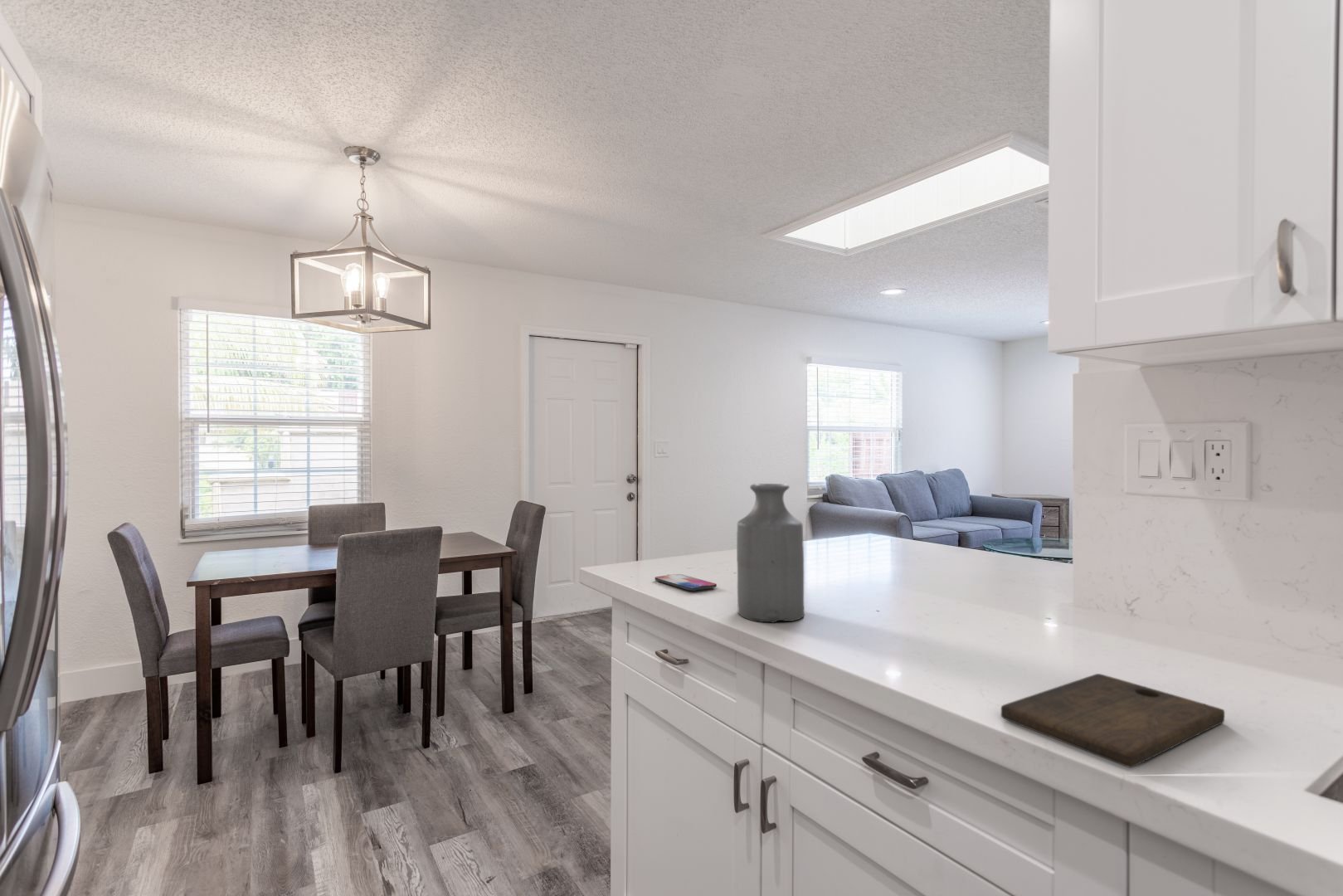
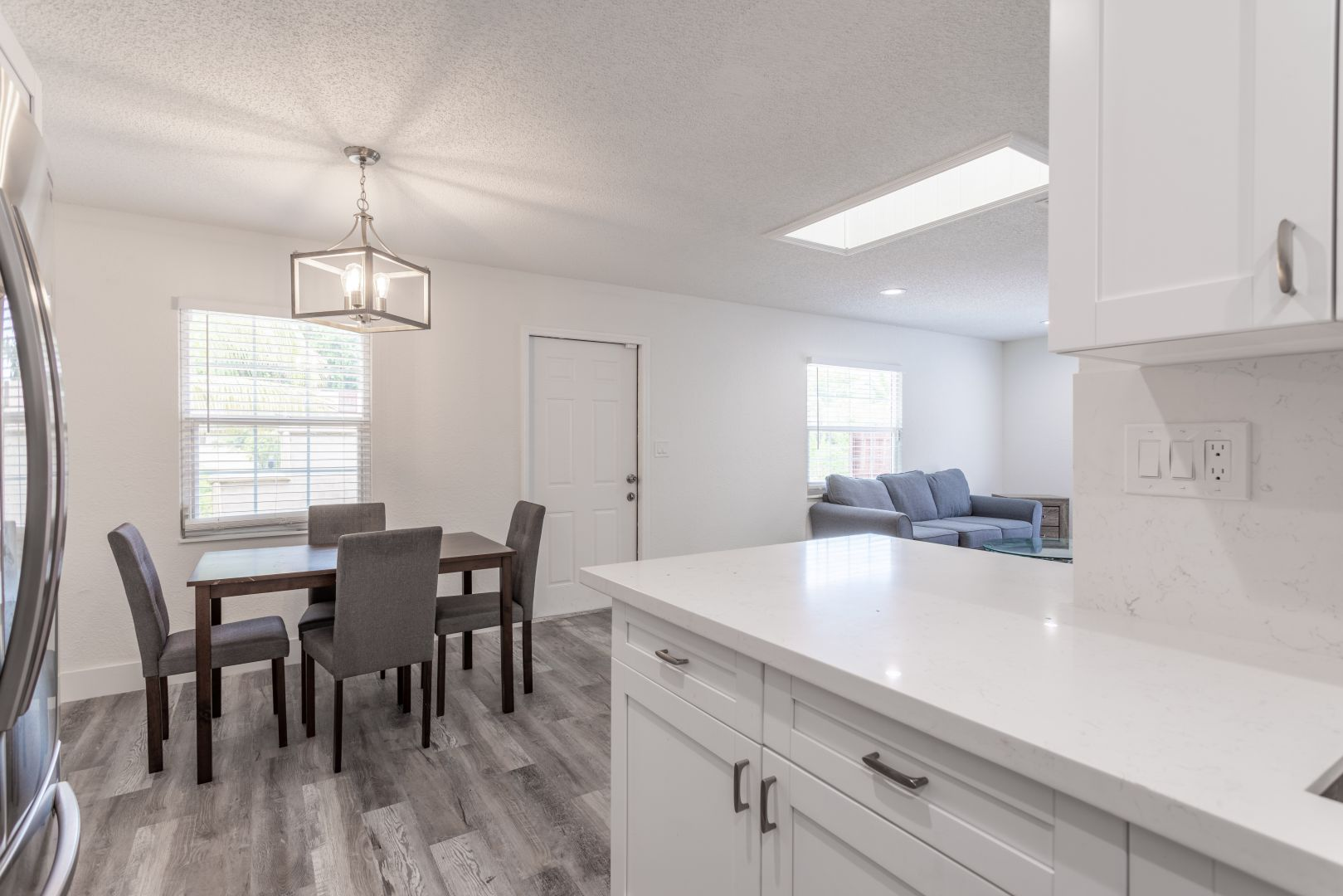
- smartphone (684, 582)
- cutting board (1112, 713)
- bottle (770, 549)
